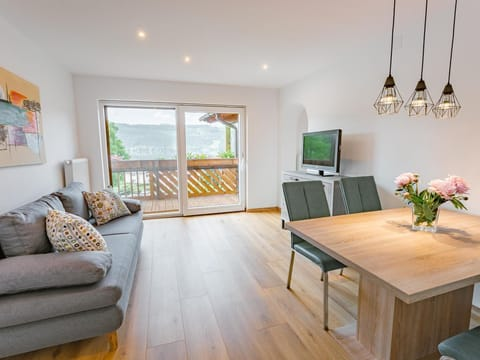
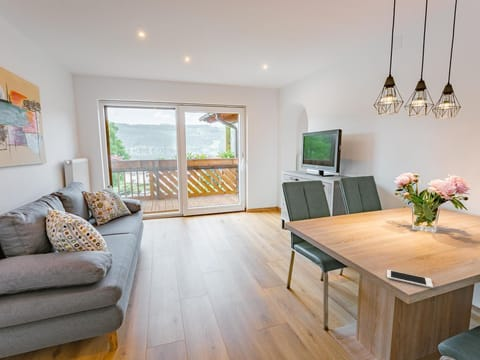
+ cell phone (408, 278)
